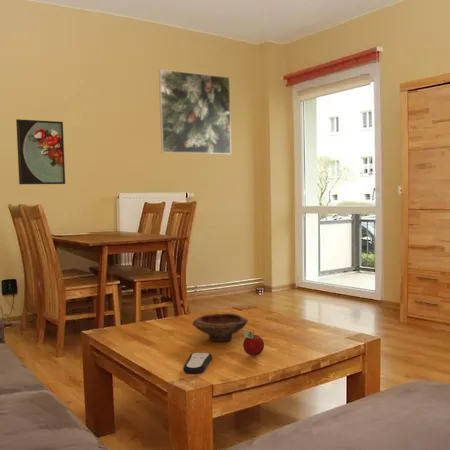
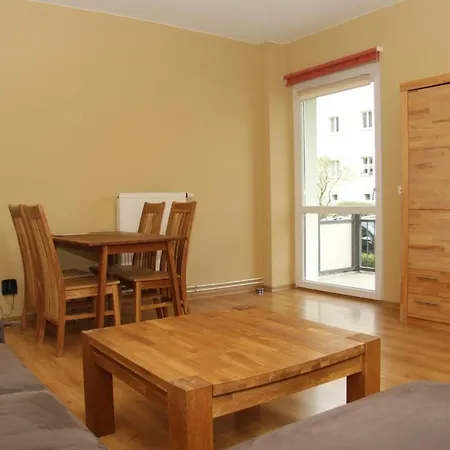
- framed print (196, 113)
- remote control (197, 362)
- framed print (41, 152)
- bowl (220, 328)
- fruit (253, 341)
